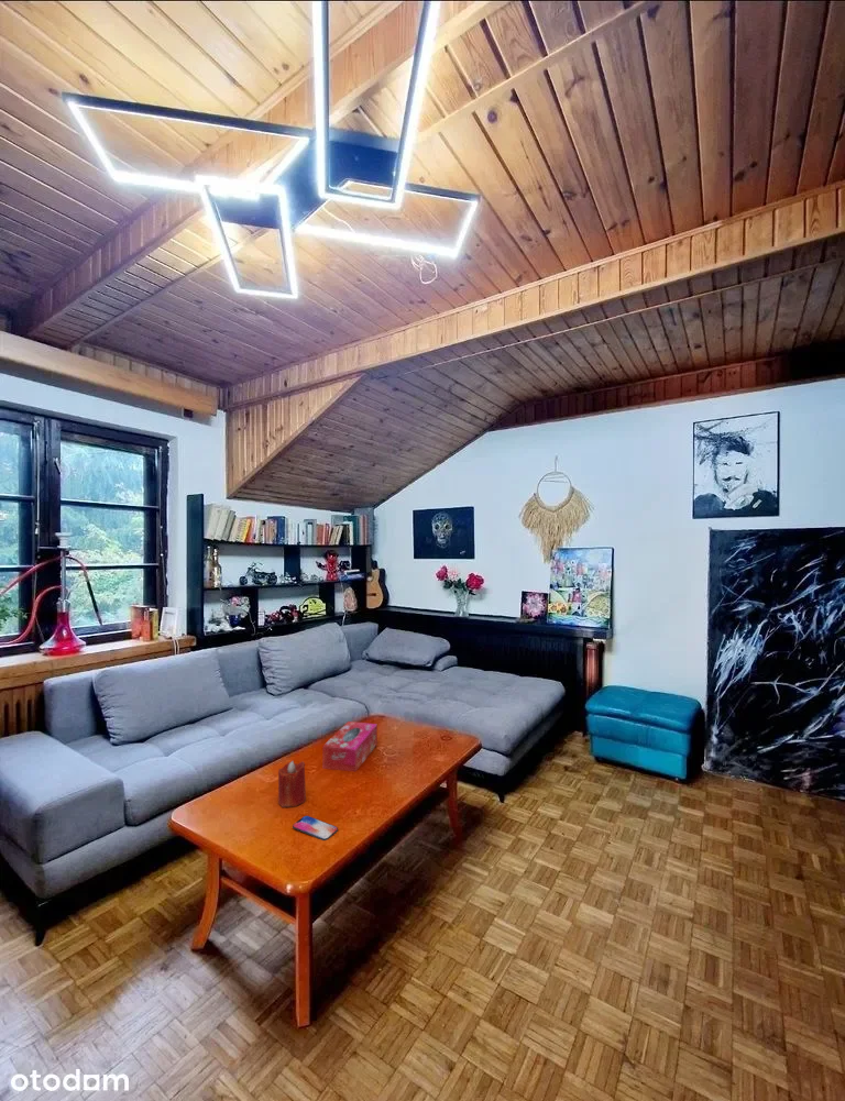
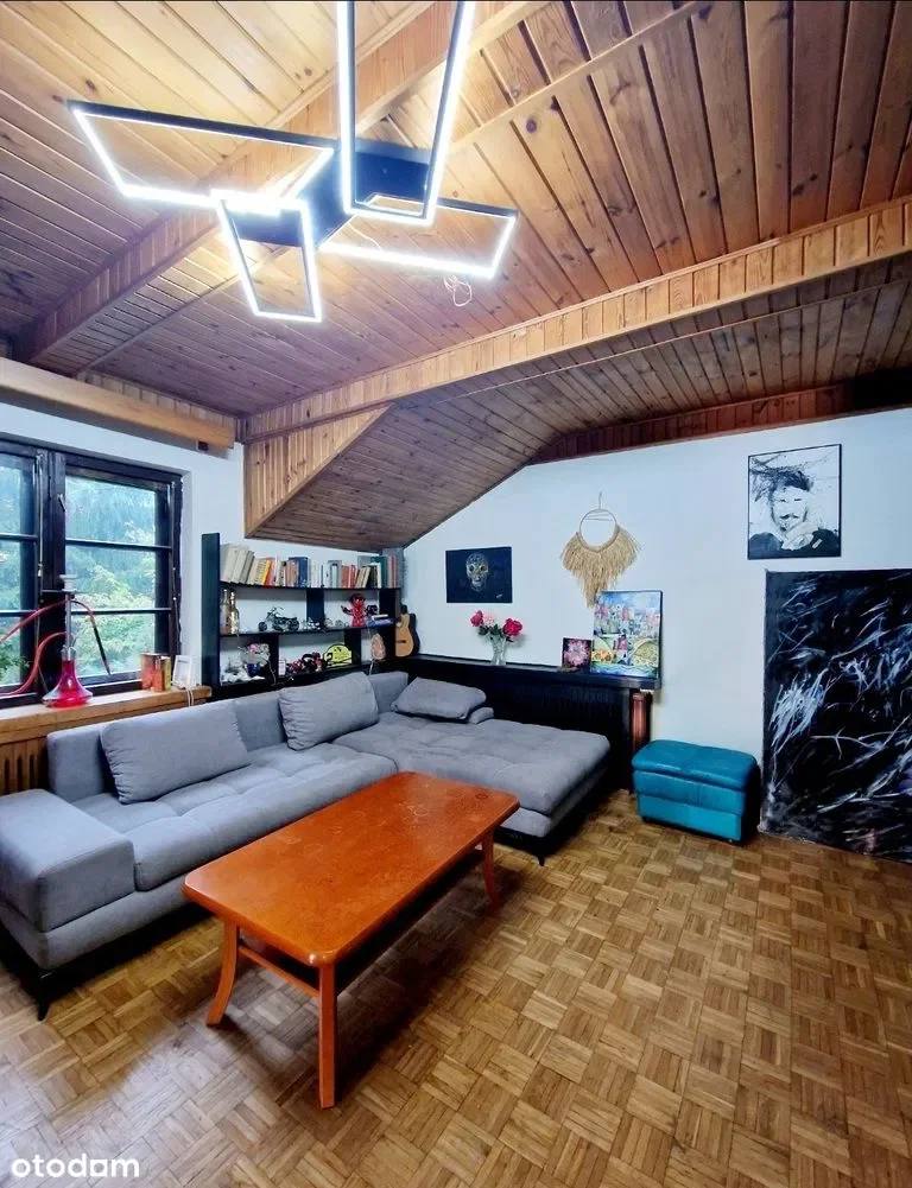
- tissue box (351, 745)
- candle (292, 781)
- smartphone (315, 827)
